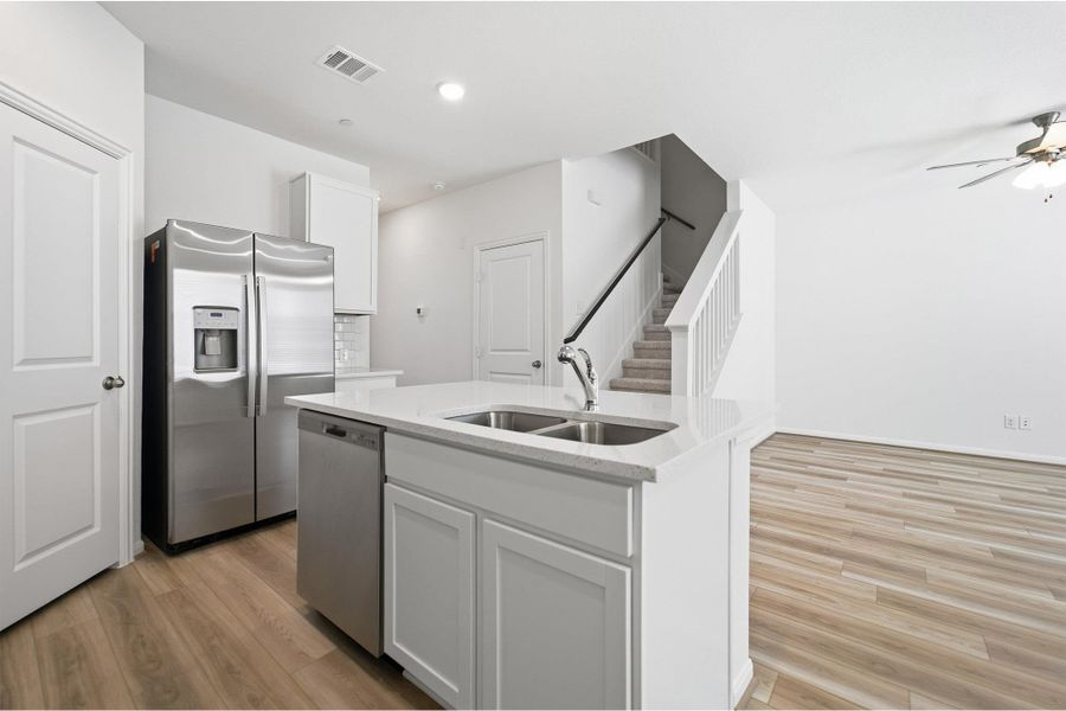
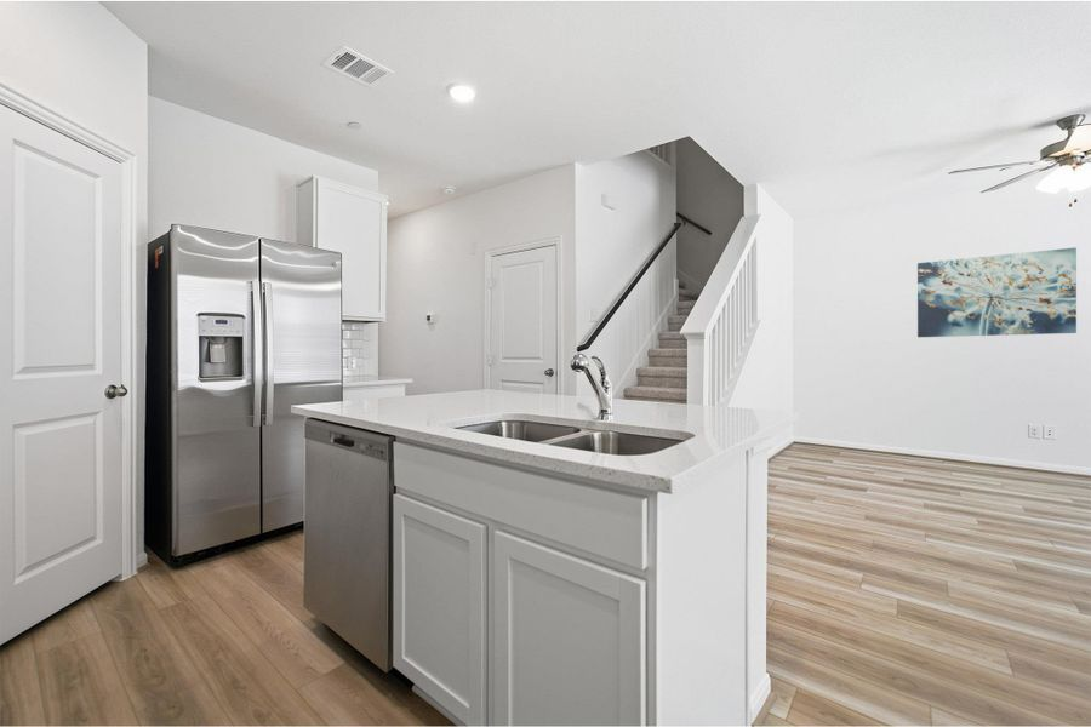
+ wall art (990, 296)
